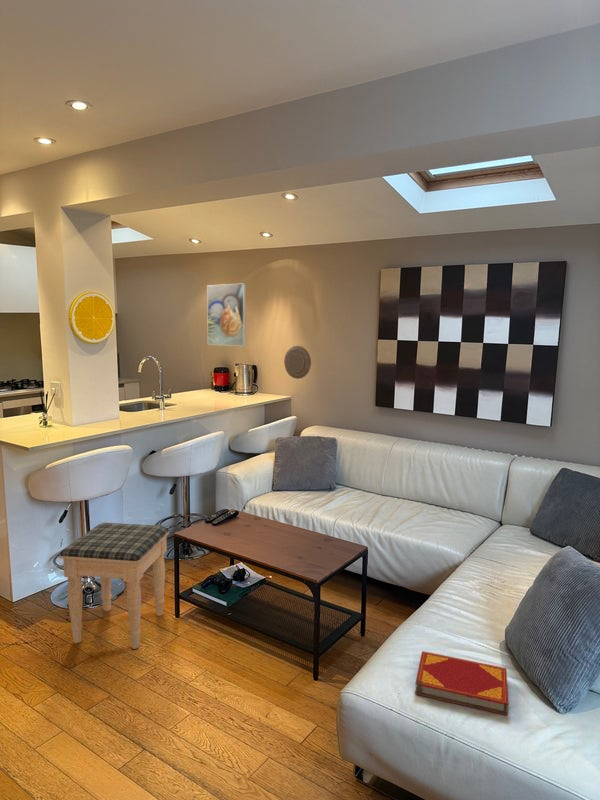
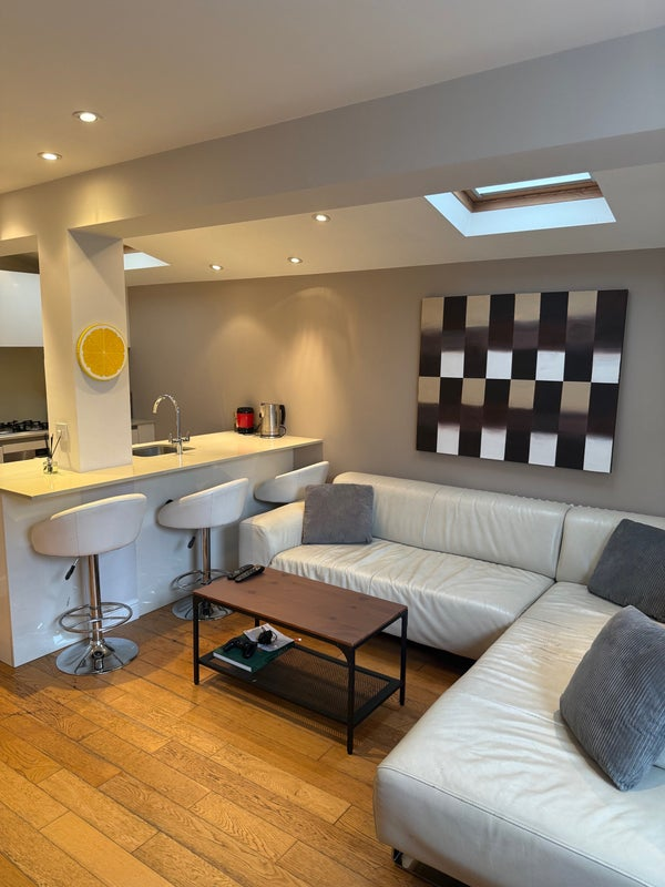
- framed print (226, 315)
- hardback book (461, 680)
- decorative plate (296, 362)
- footstool (118, 578)
